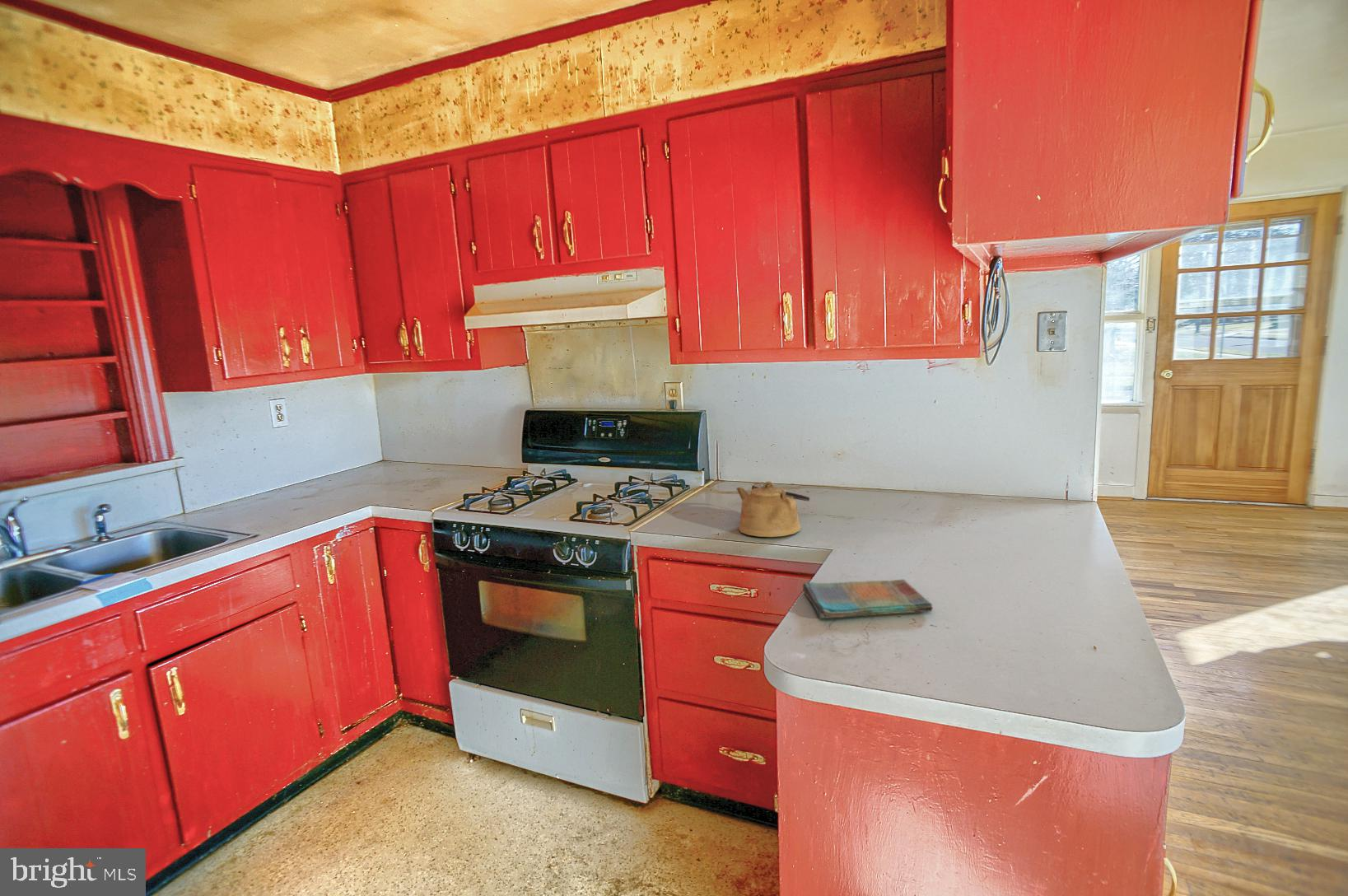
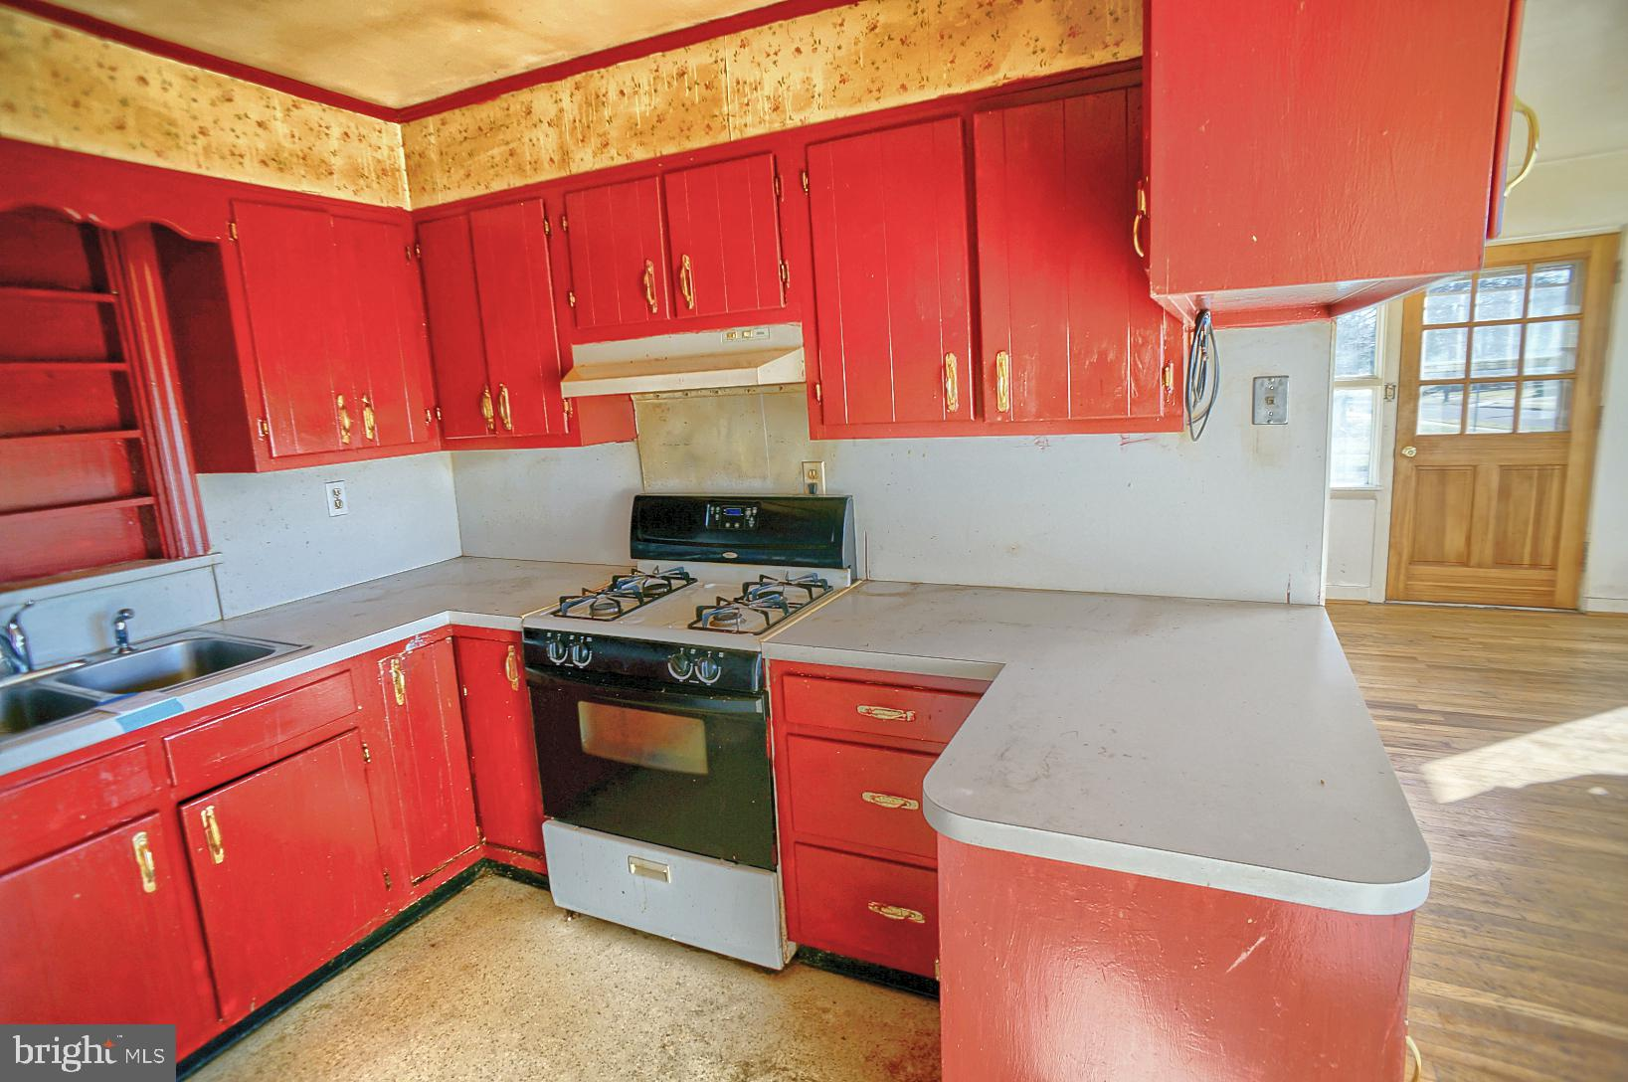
- kettle (764, 503)
- dish towel (864, 595)
